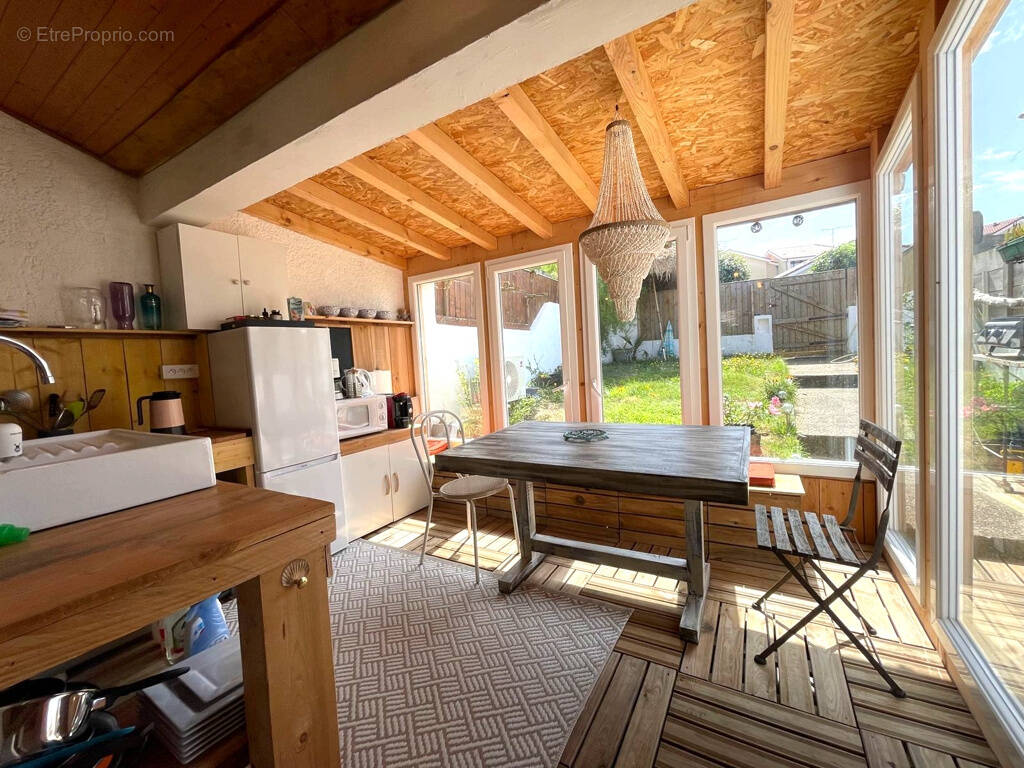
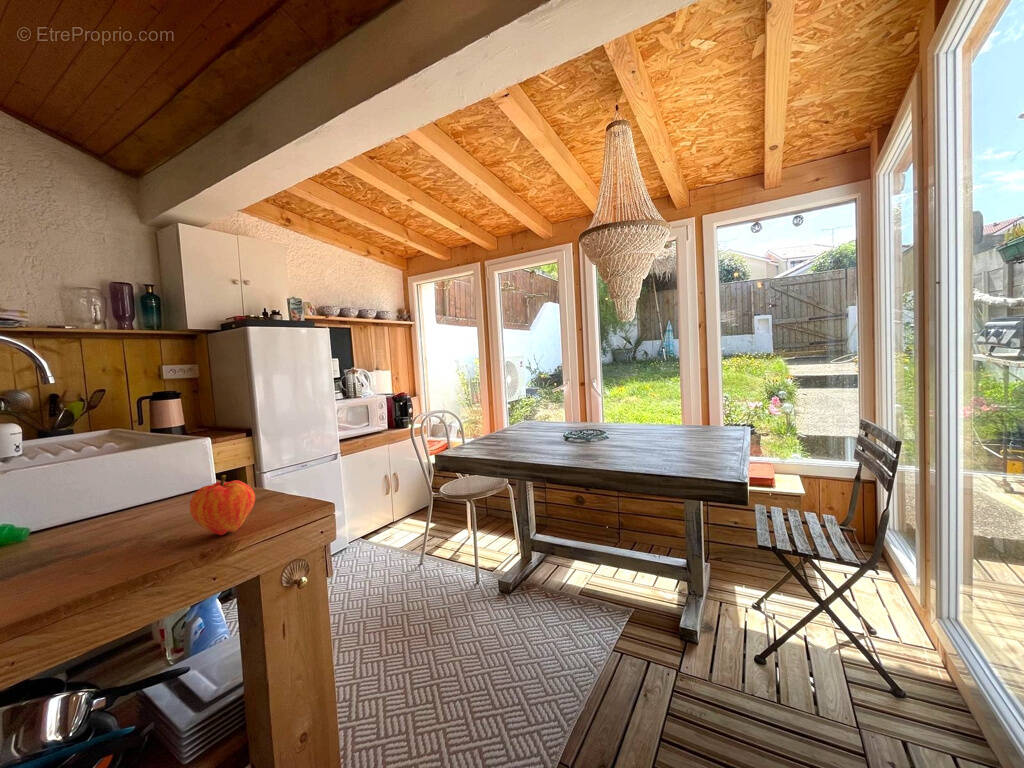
+ fruit (223, 503)
